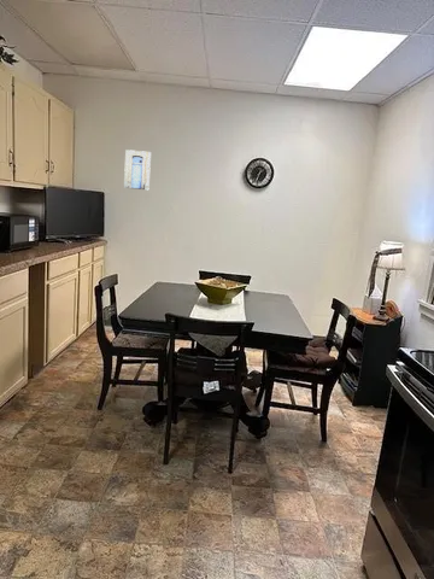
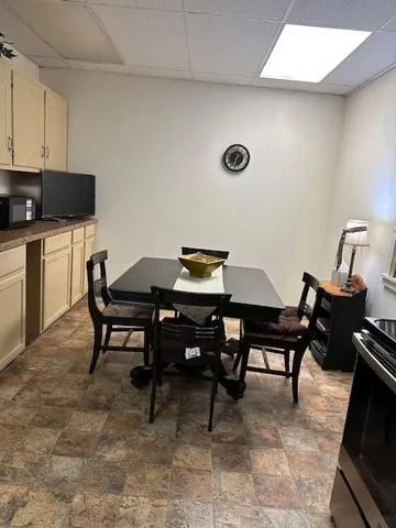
- wall art (137, 170)
